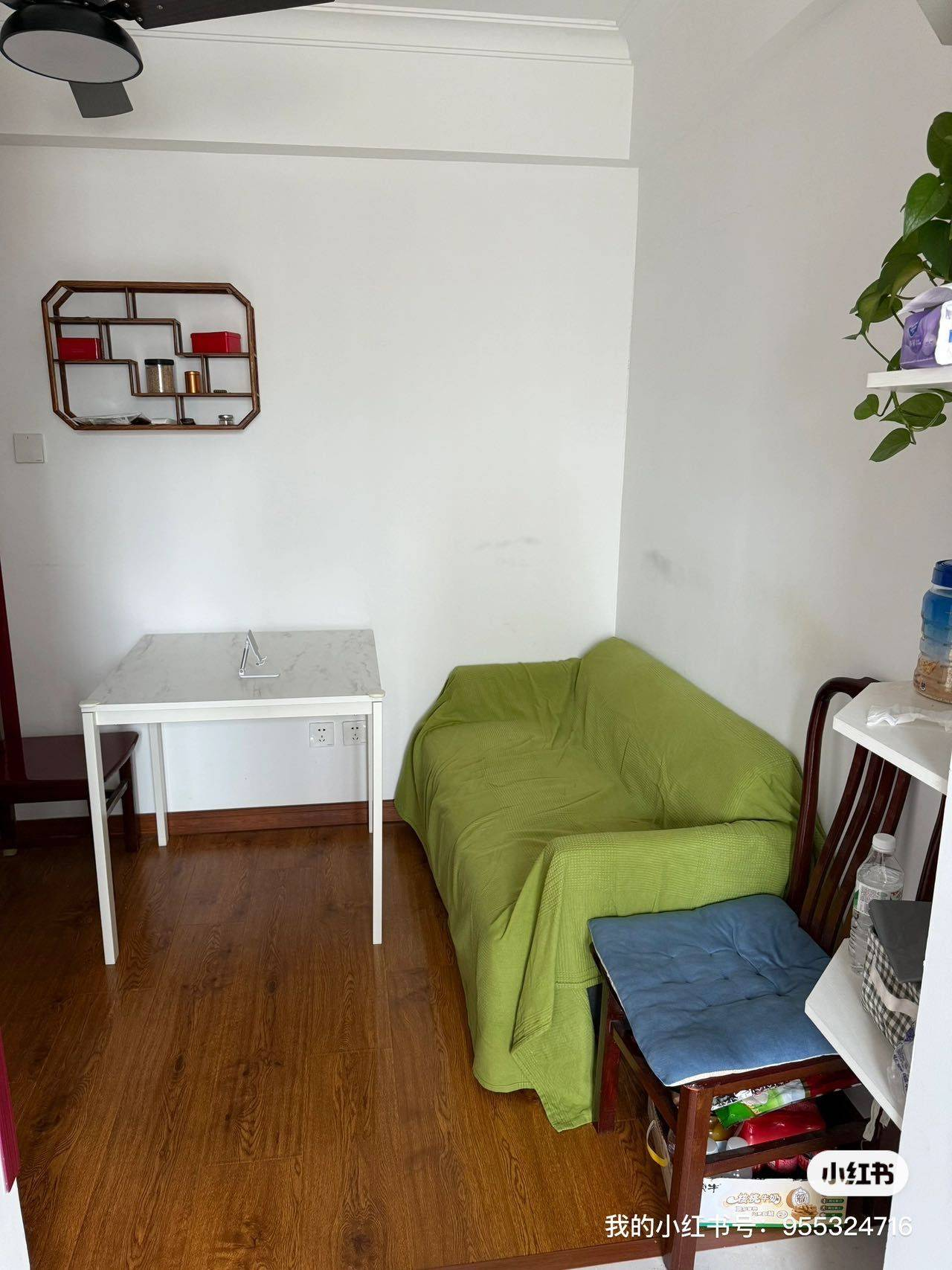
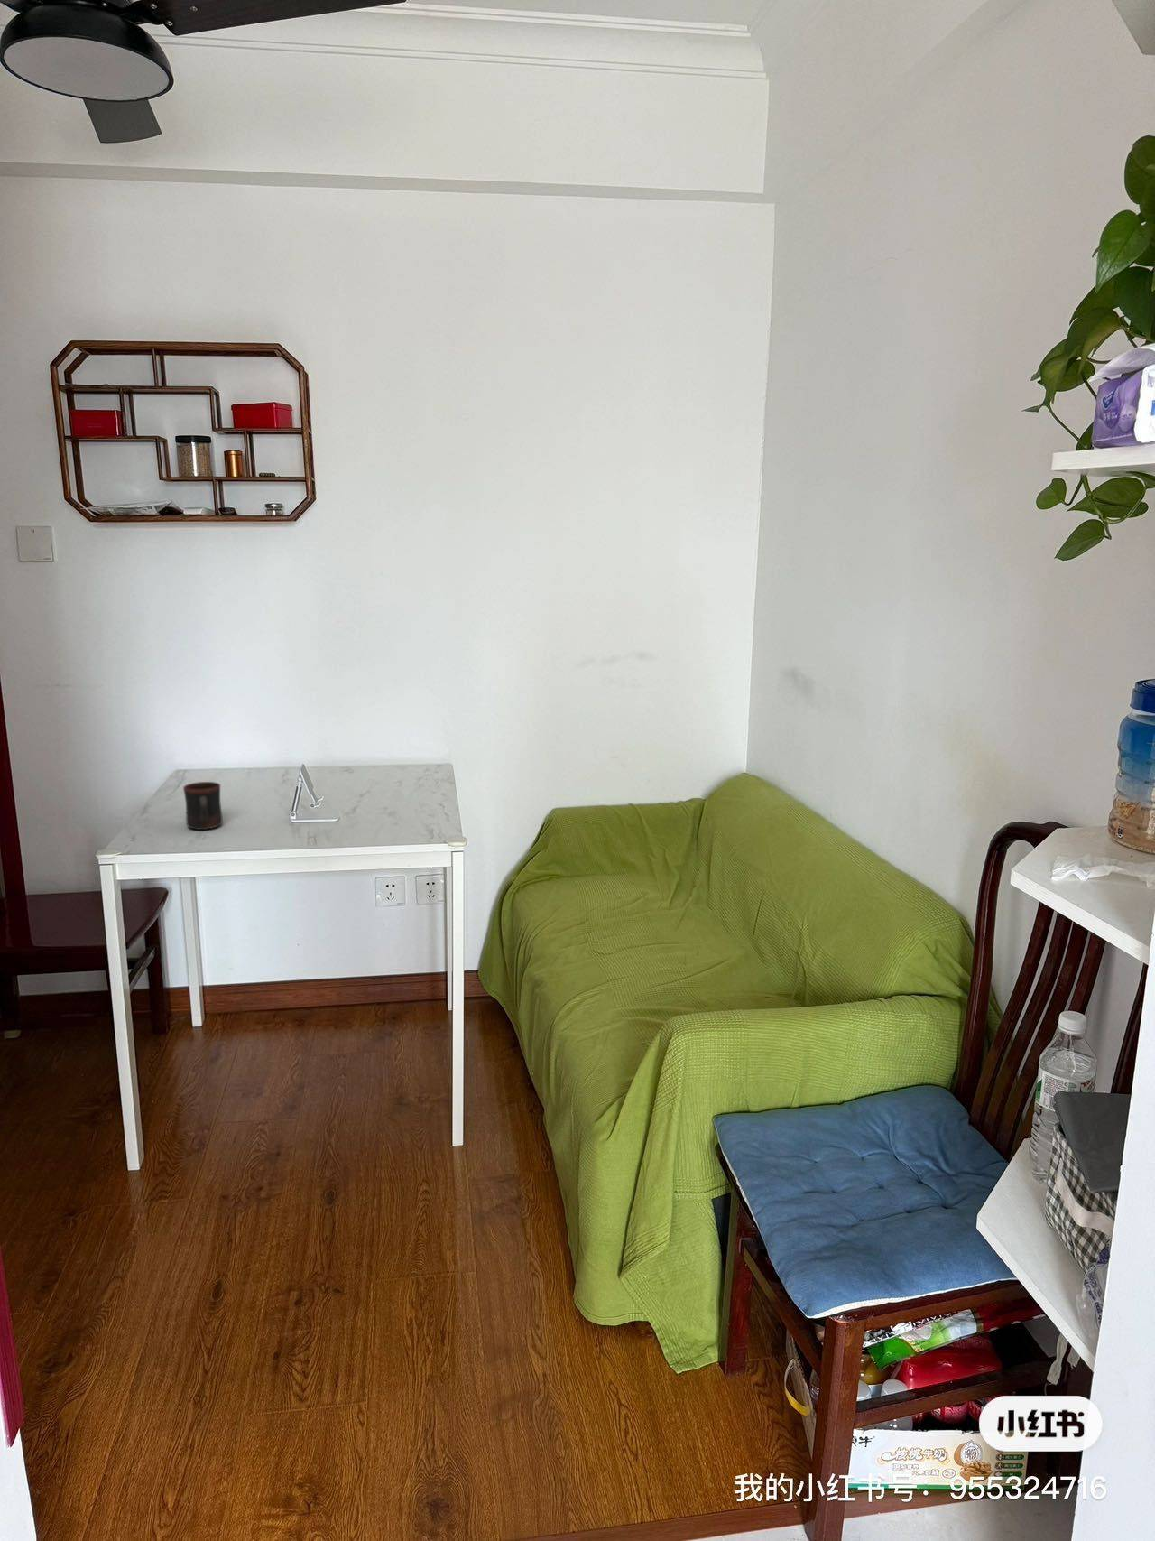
+ mug (203, 807)
